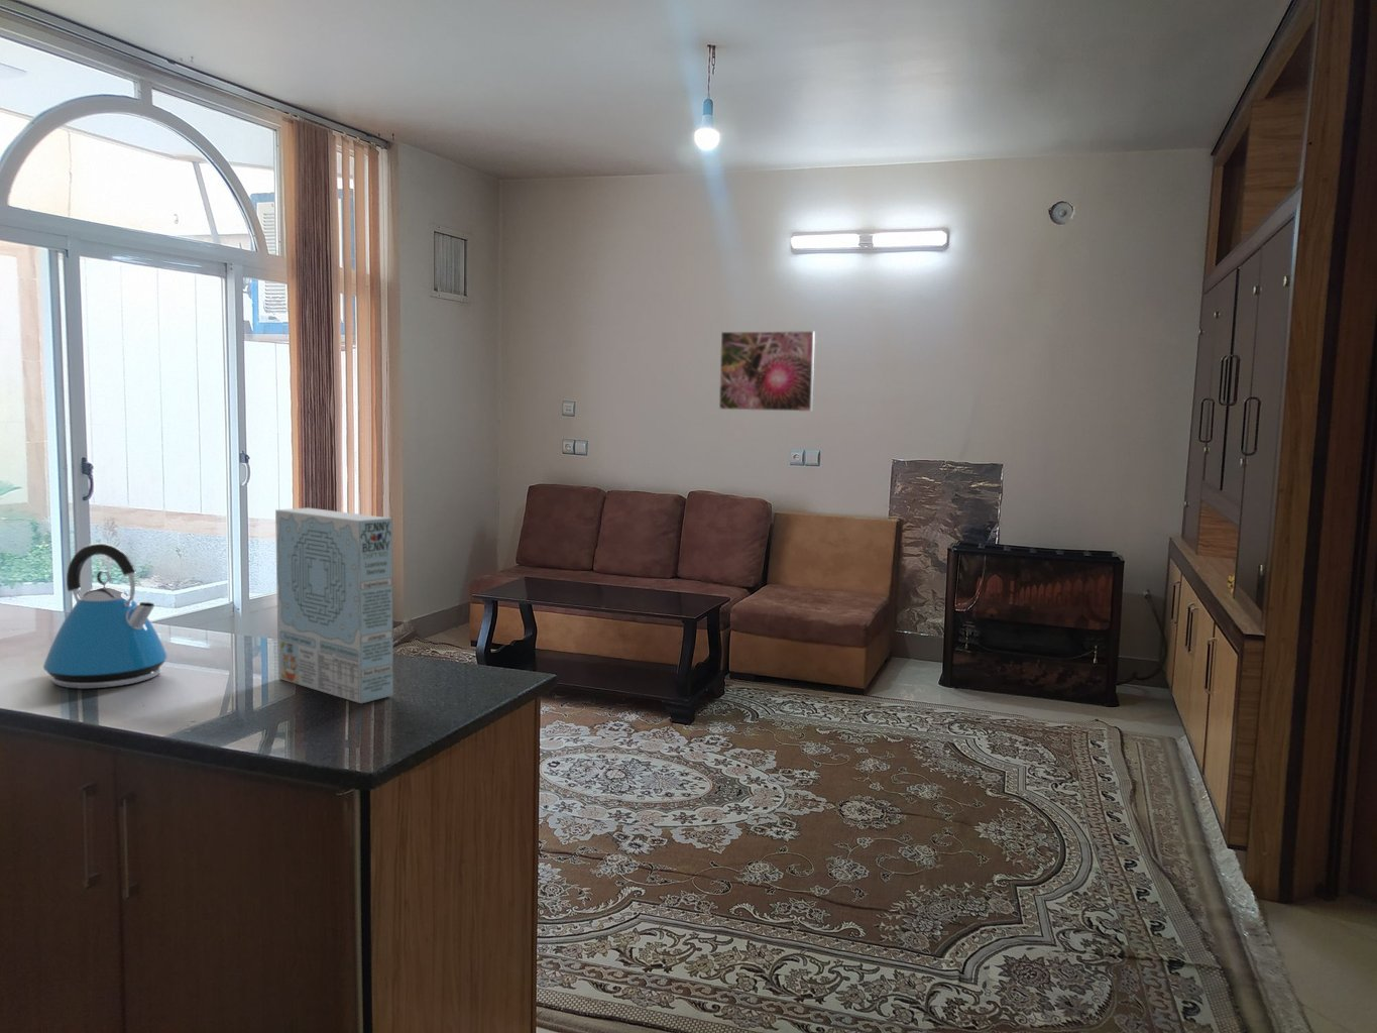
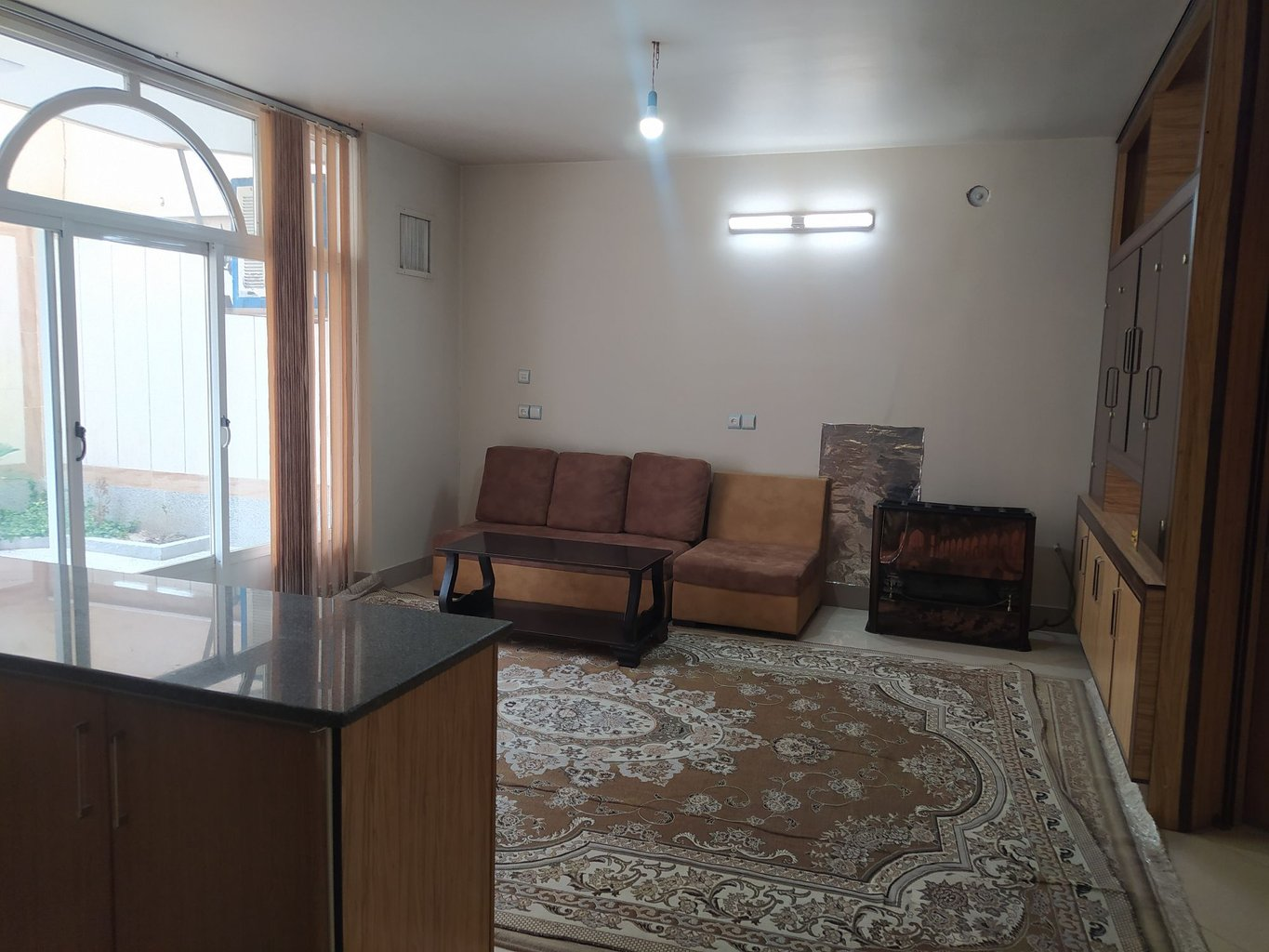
- cereal box (333, 600)
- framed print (766, 370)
- kettle (102, 610)
